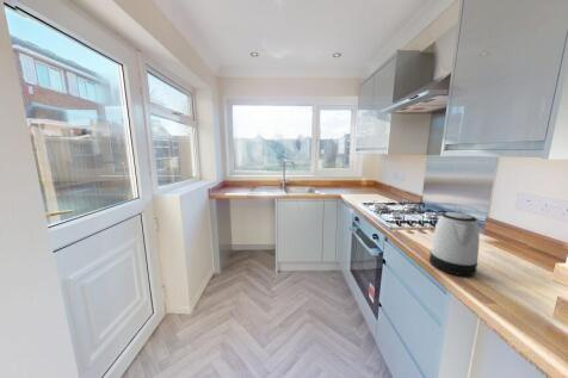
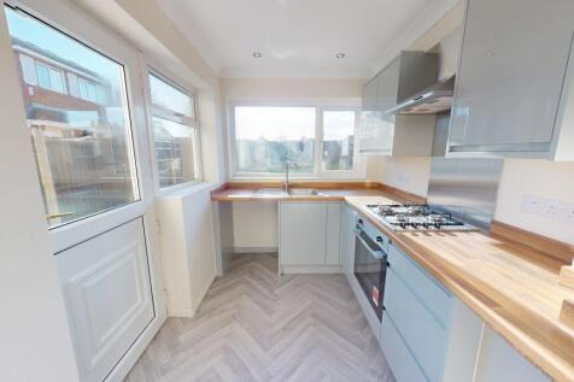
- kettle (452, 238)
